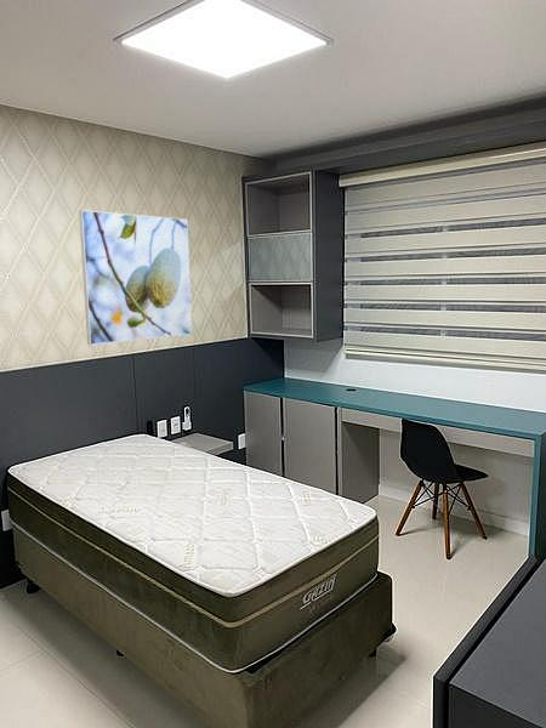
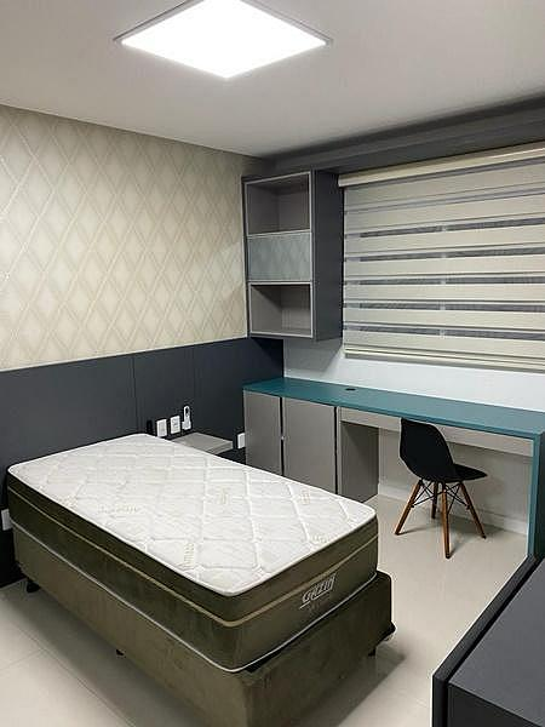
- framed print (140, 278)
